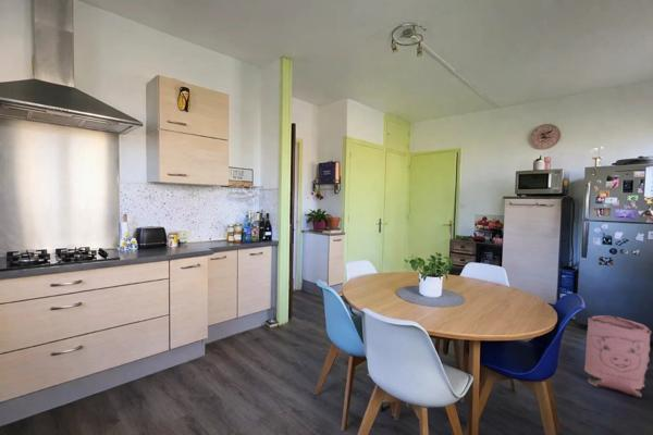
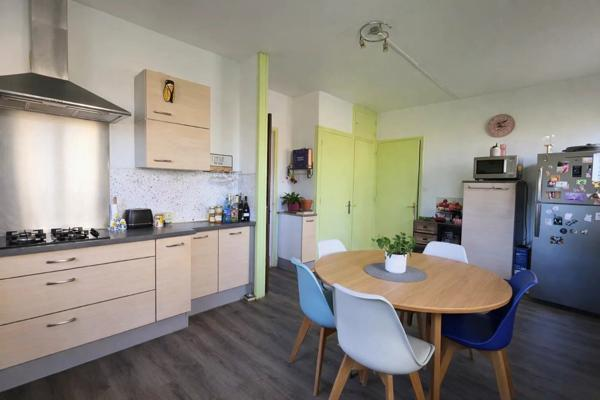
- bag (616, 353)
